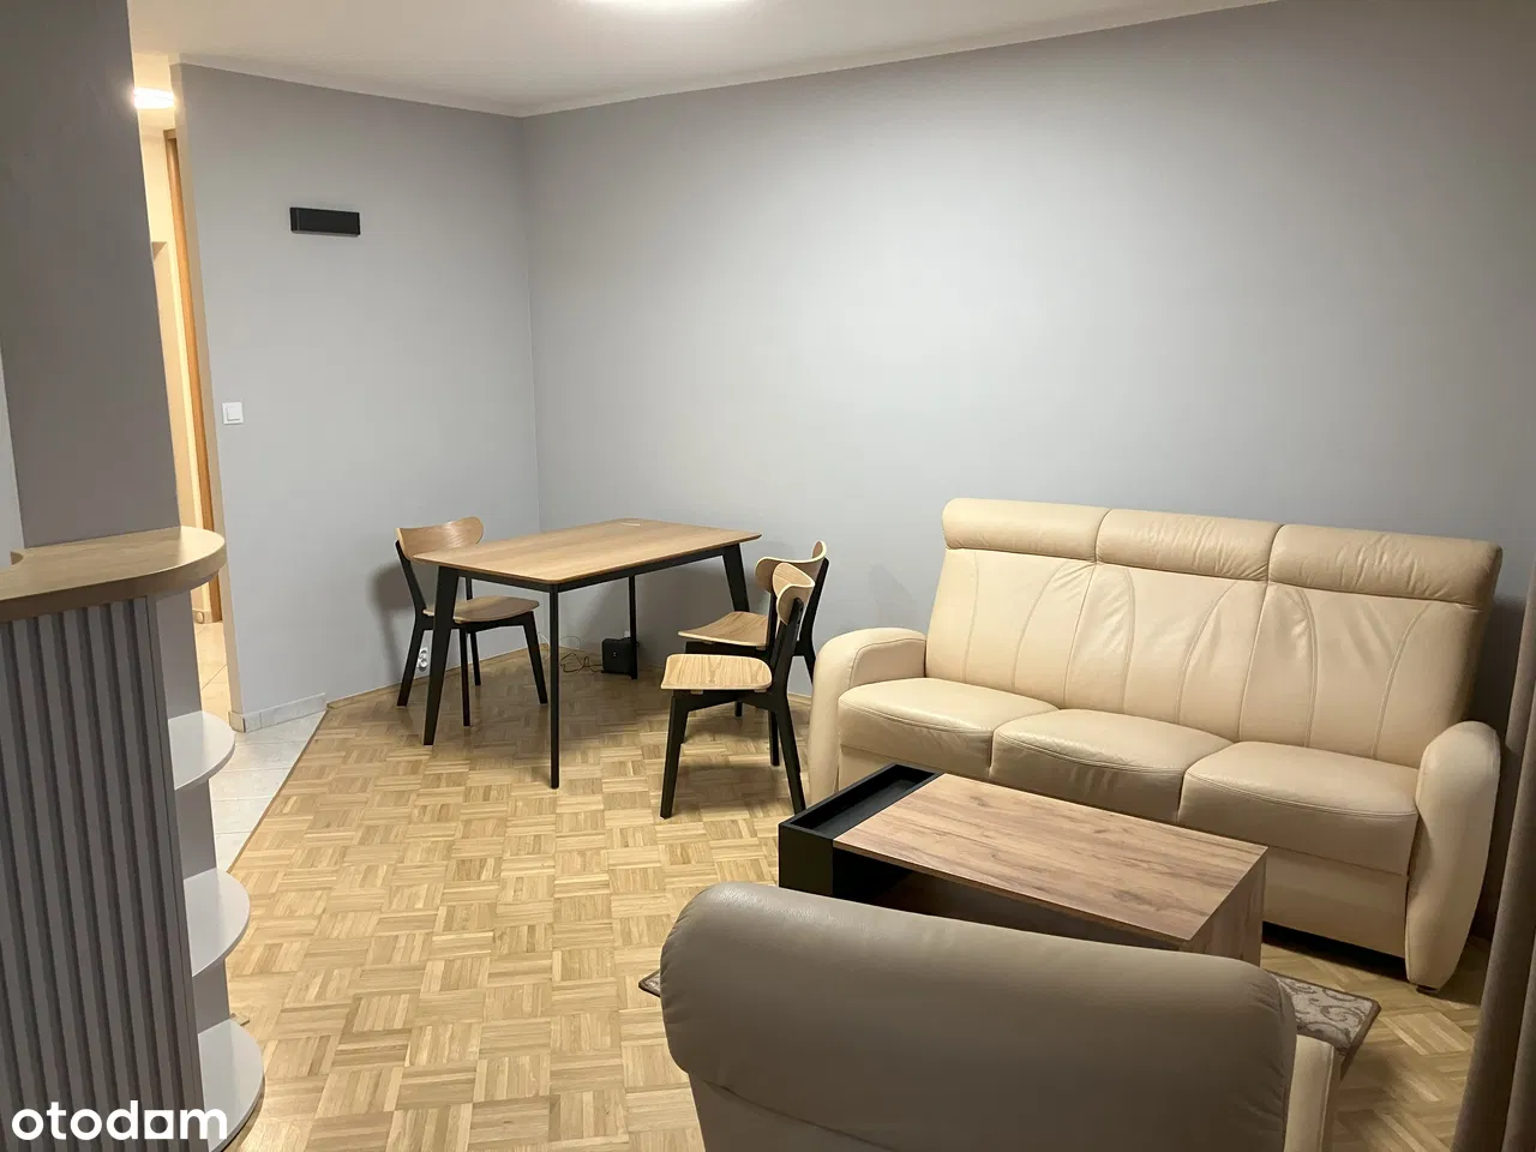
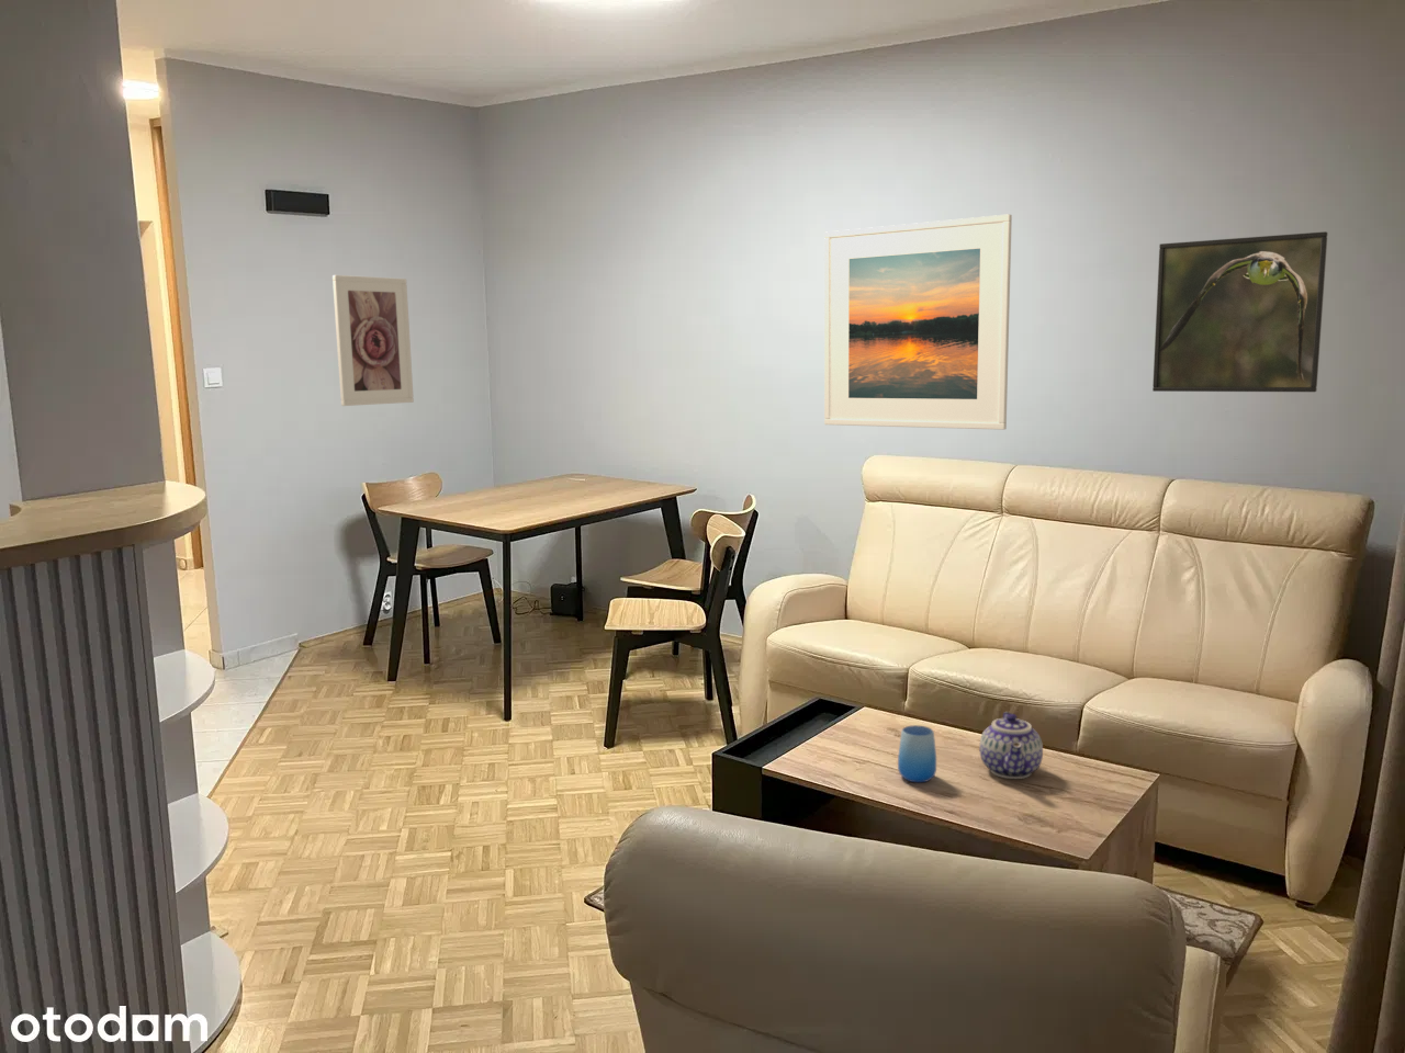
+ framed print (1235, 315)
+ cup (916, 753)
+ teapot (1011, 742)
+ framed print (374, 341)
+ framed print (912, 326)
